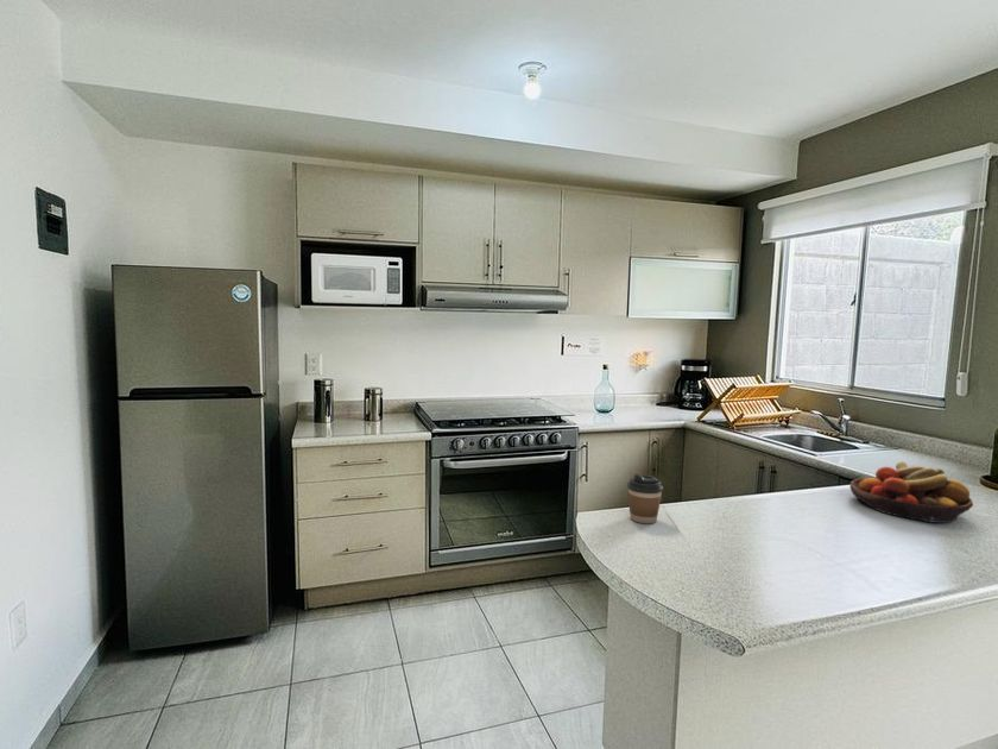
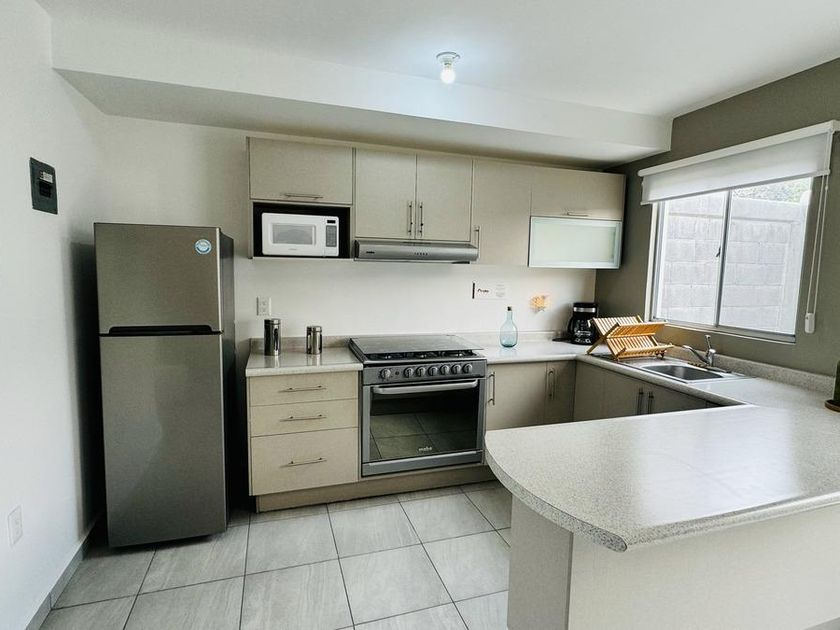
- coffee cup (644, 497)
- fruit bowl (907, 486)
